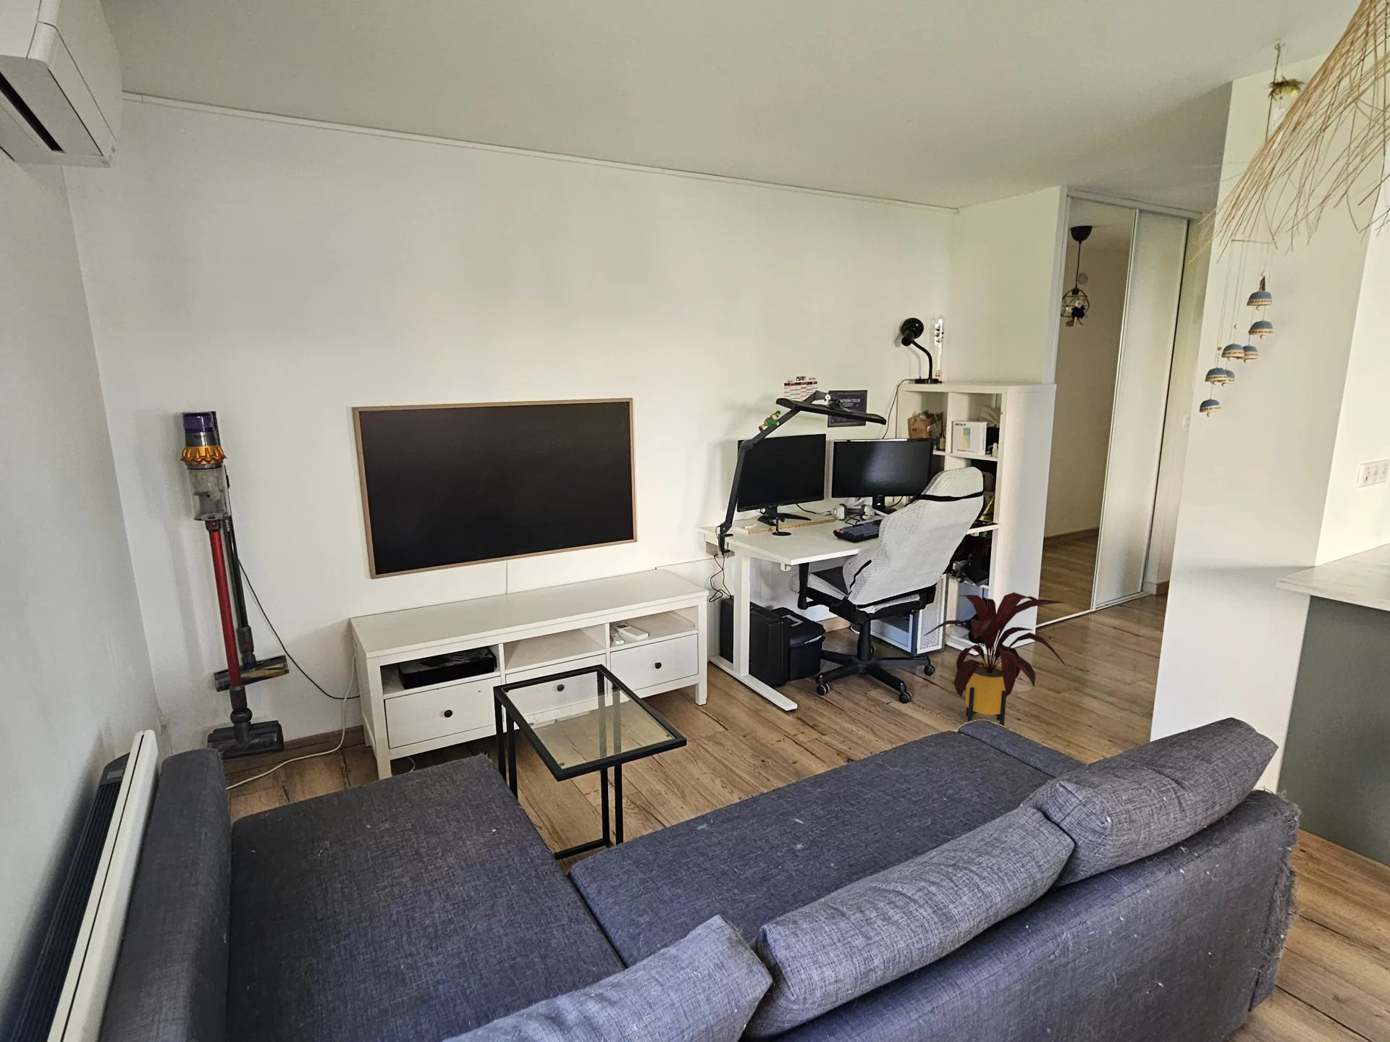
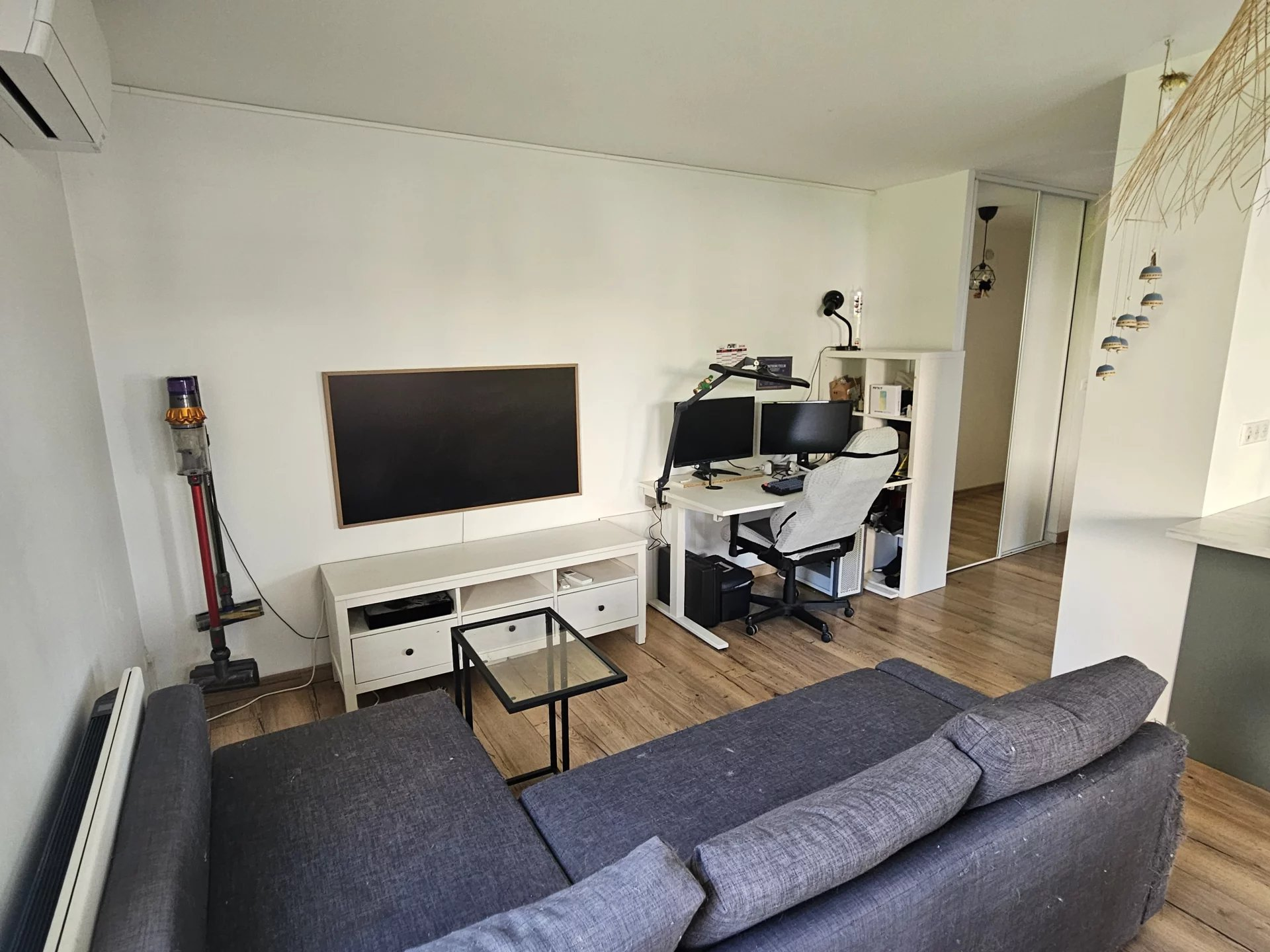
- house plant (992, 658)
